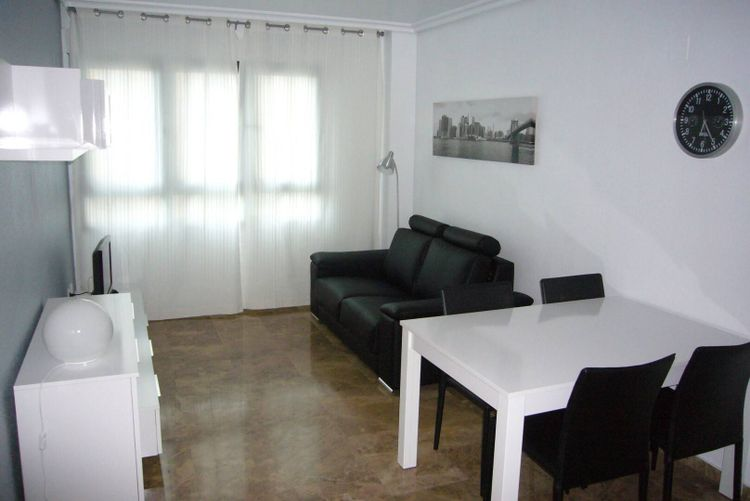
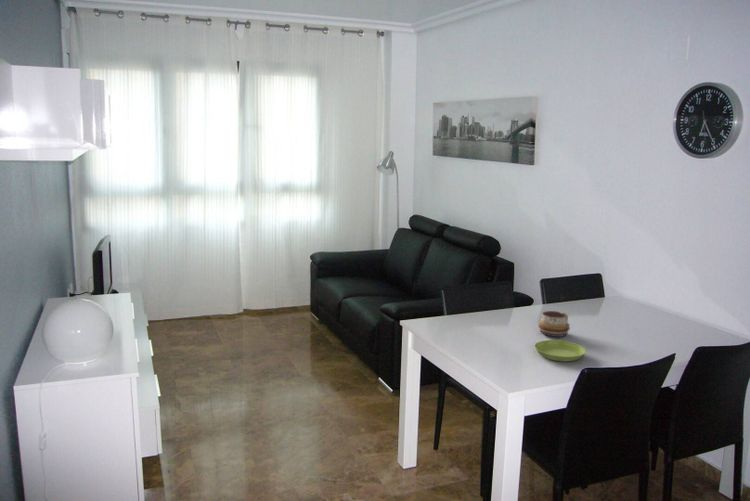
+ decorative bowl (554, 324)
+ saucer (559, 351)
